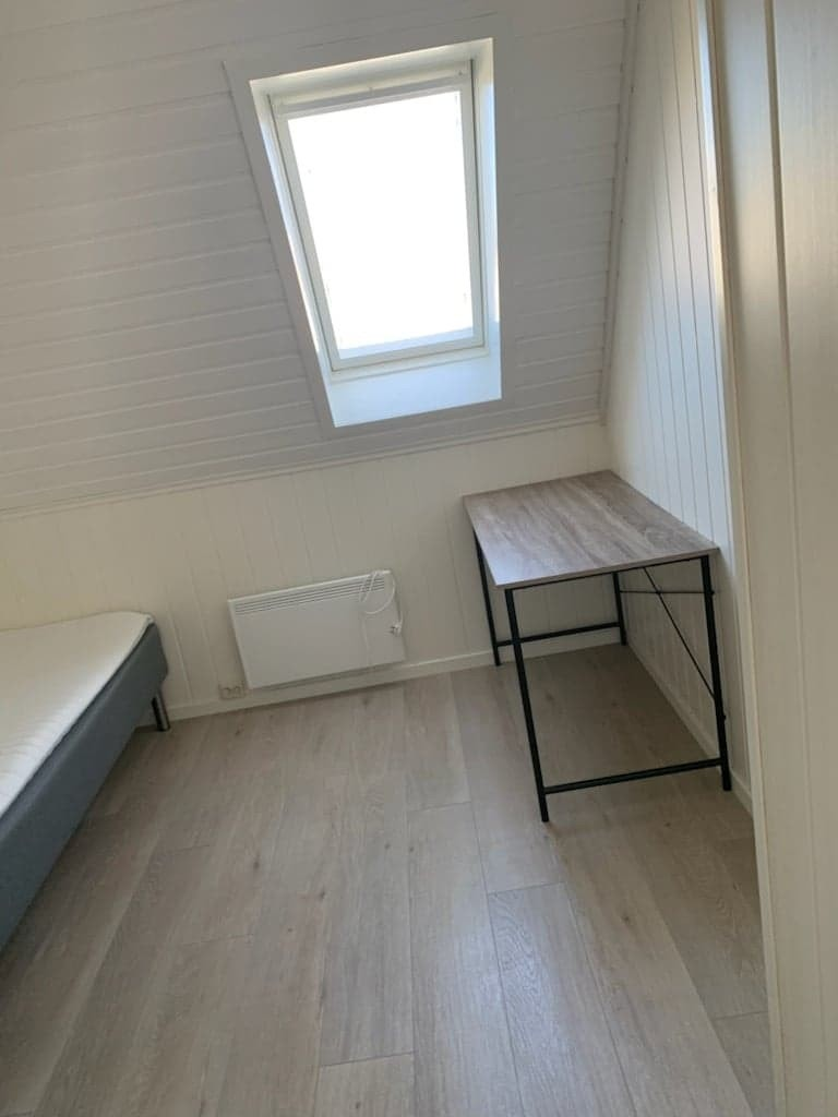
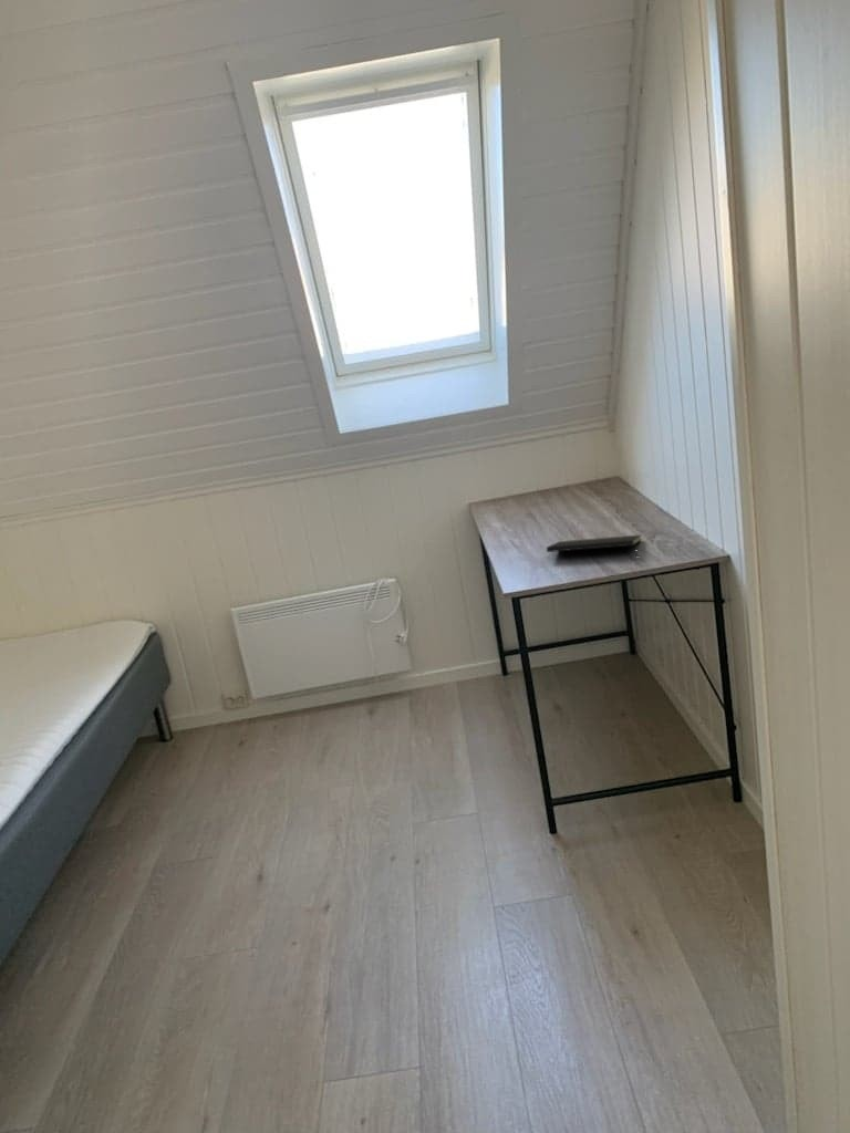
+ notepad (594, 543)
